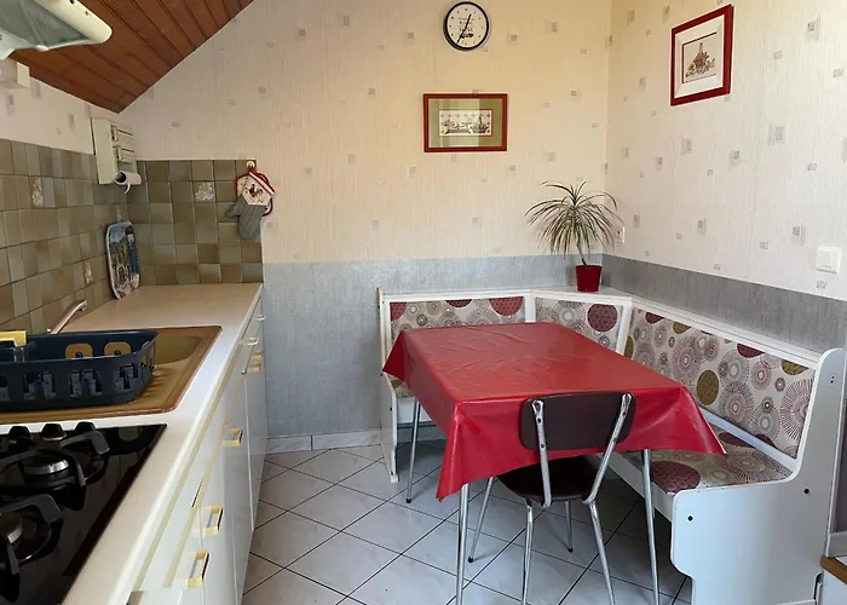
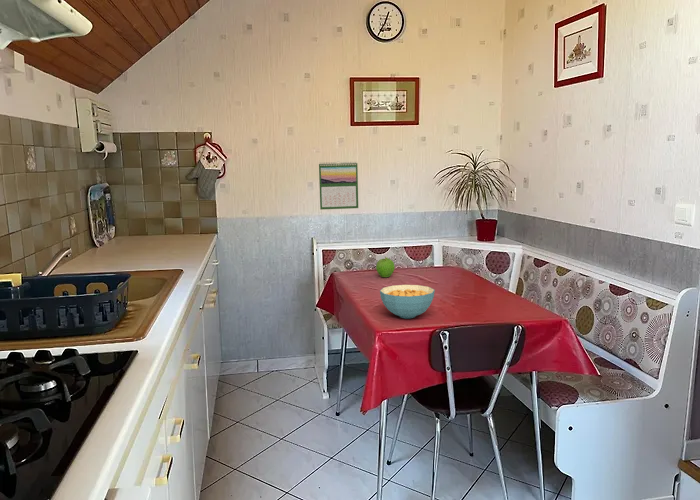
+ cereal bowl (407, 303)
+ calendar (338, 185)
+ fruit (385, 266)
